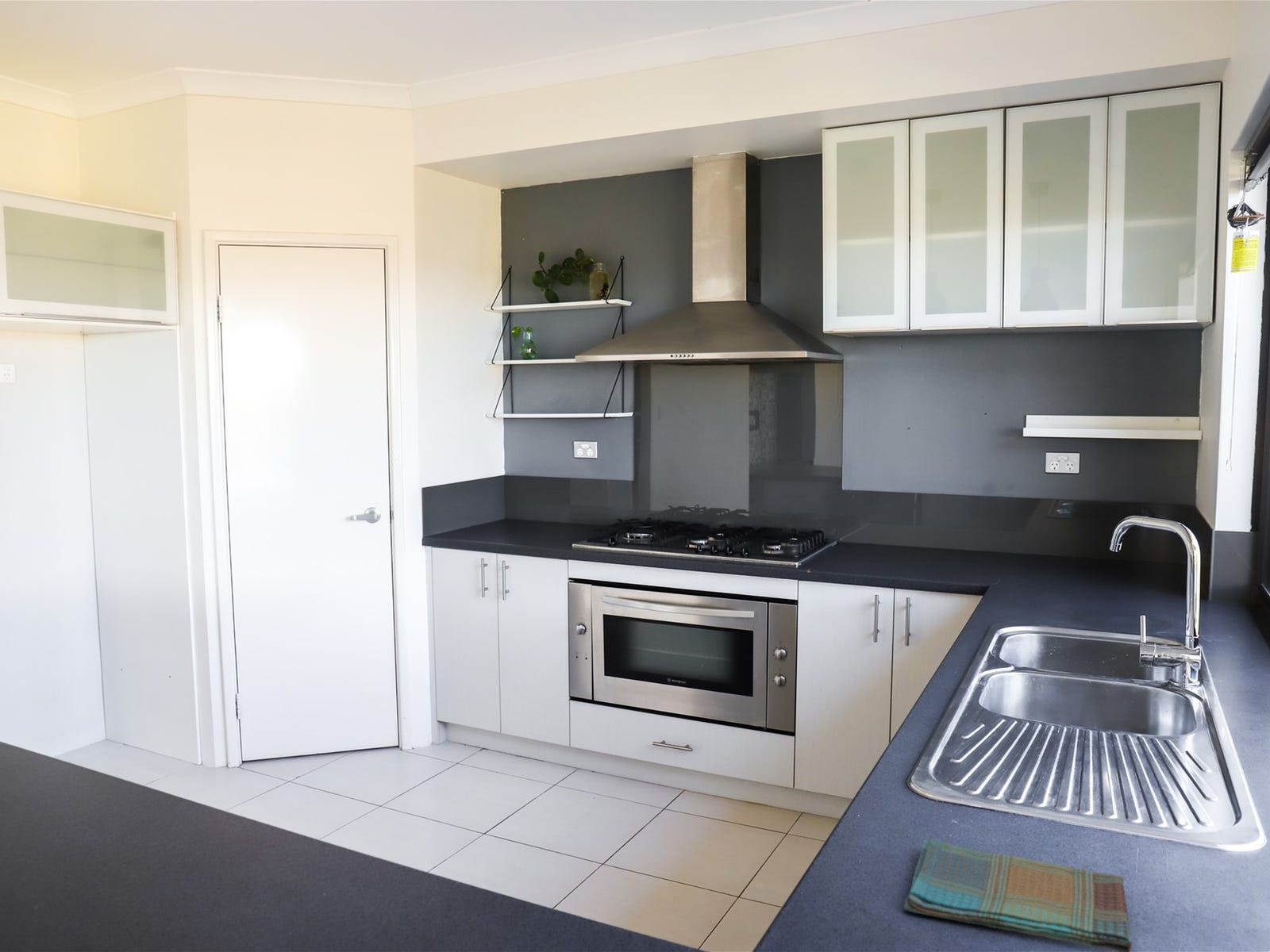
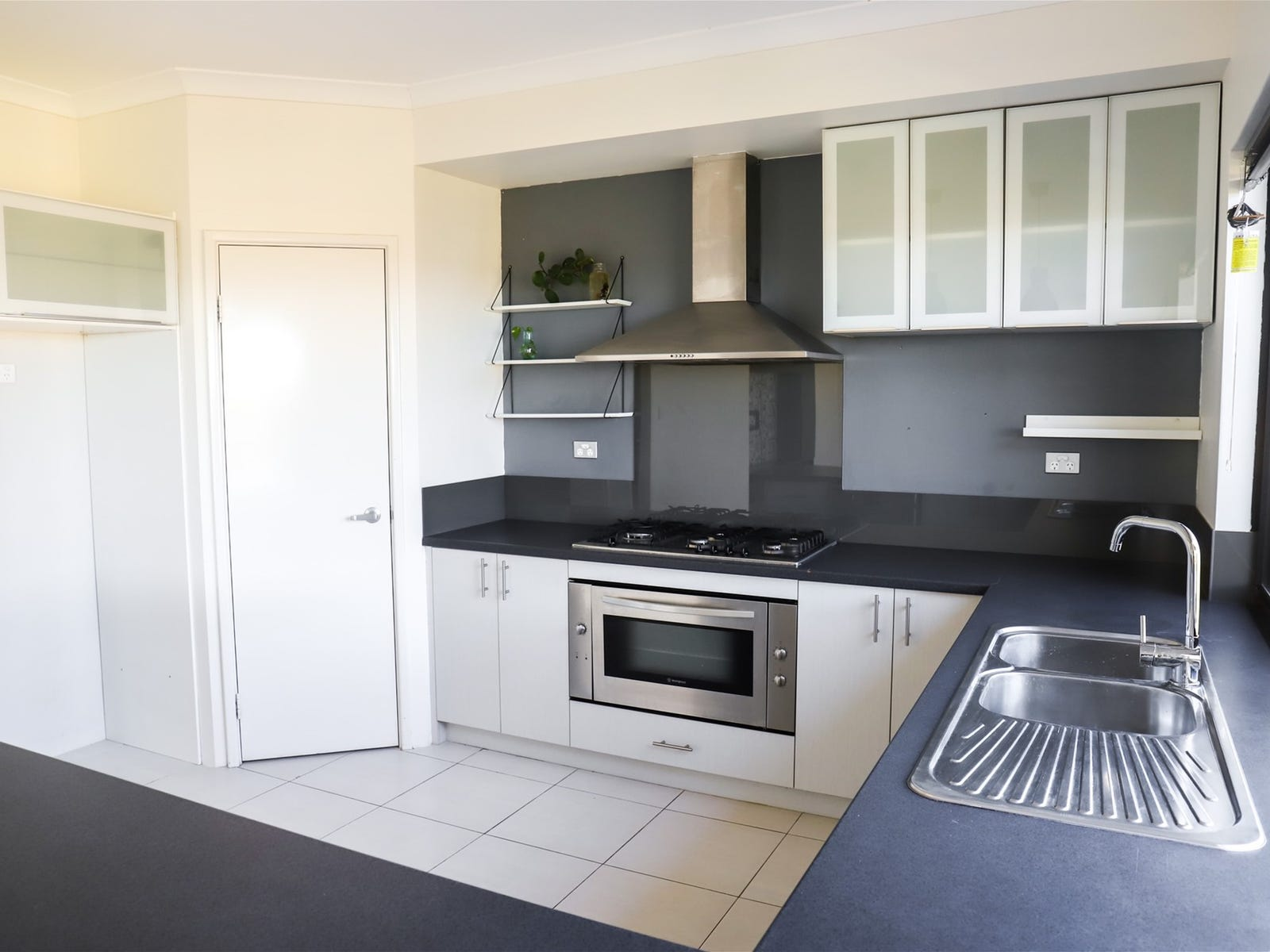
- dish towel (1015, 889)
